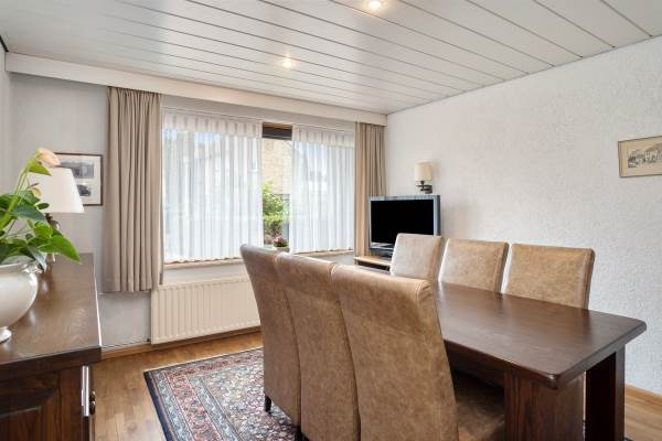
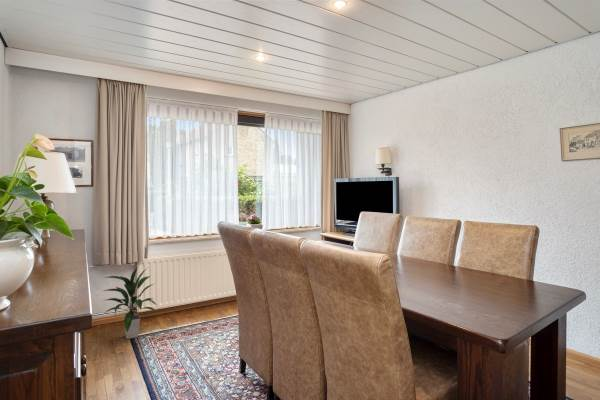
+ indoor plant (130, 302)
